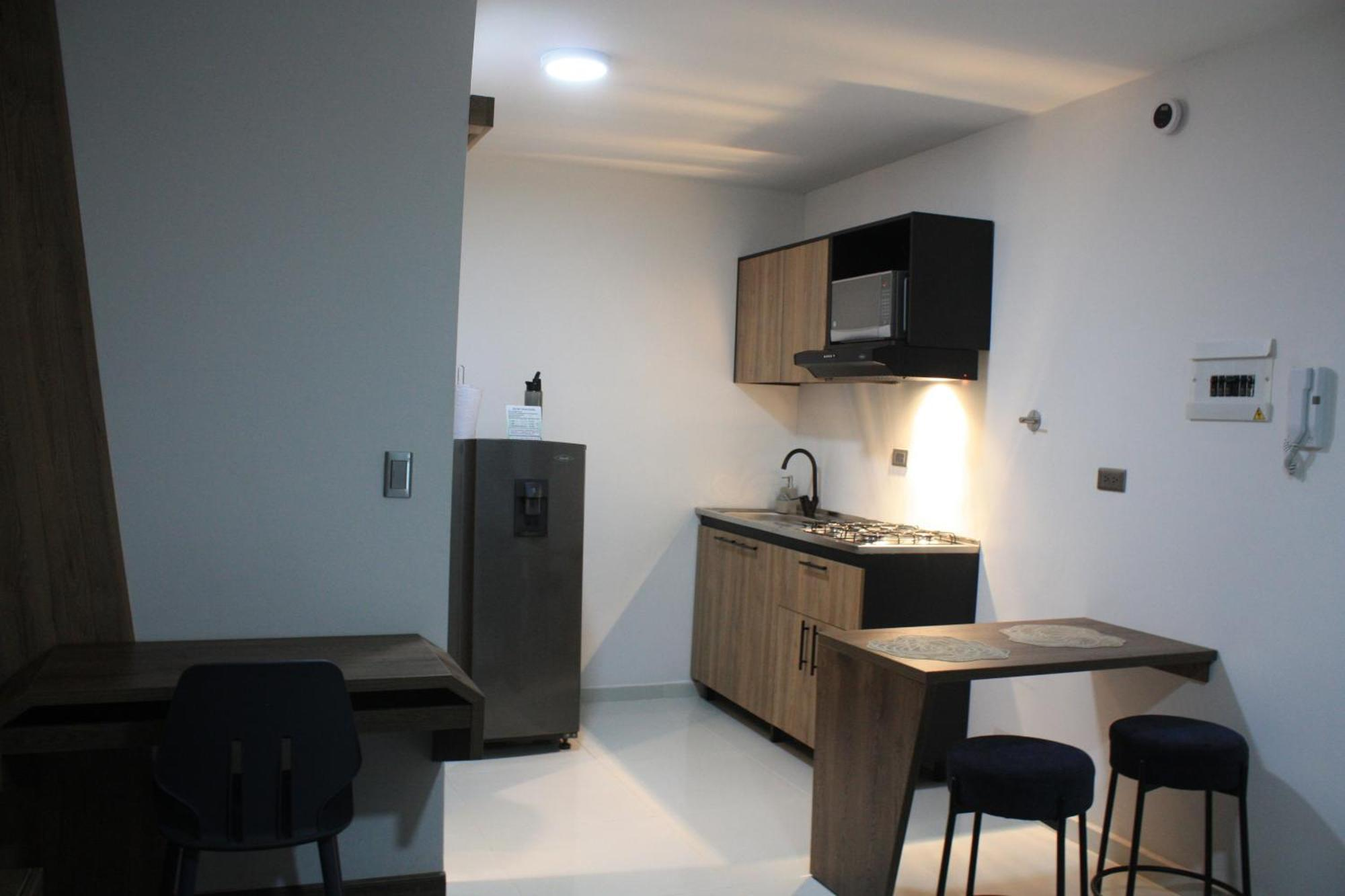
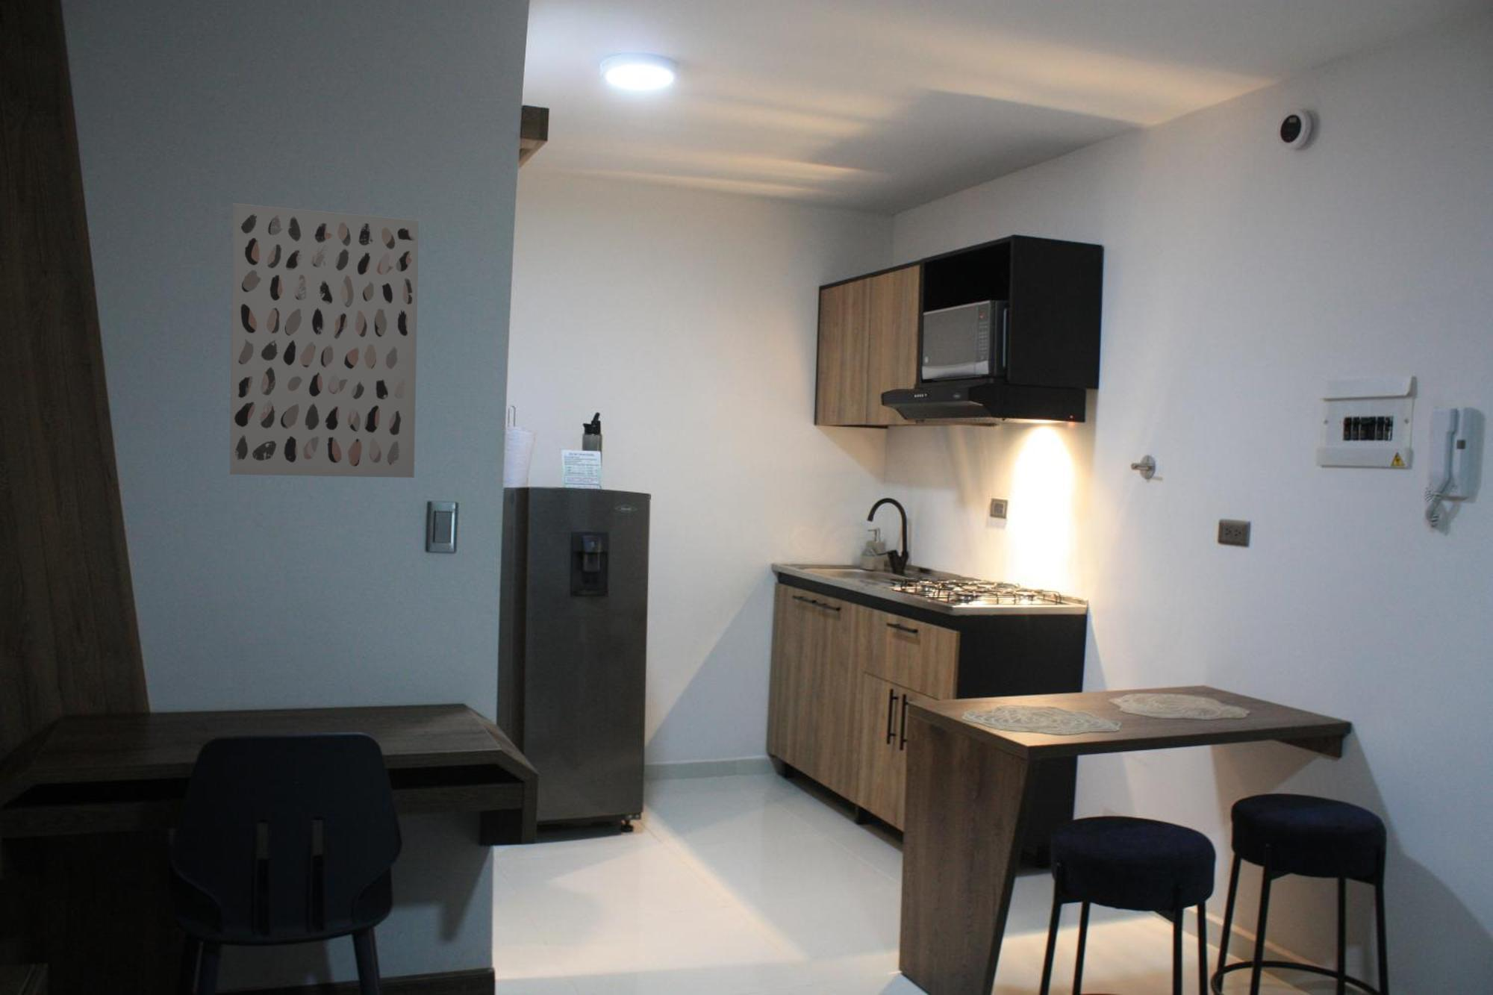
+ wall art (326, 345)
